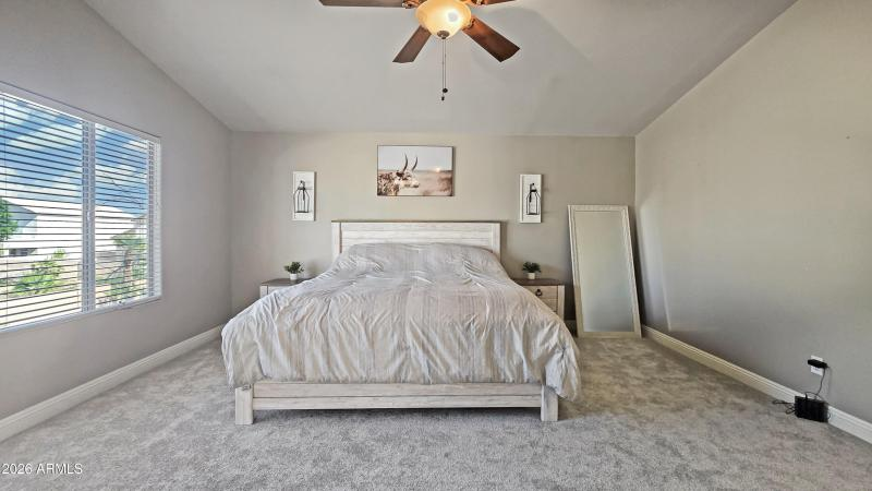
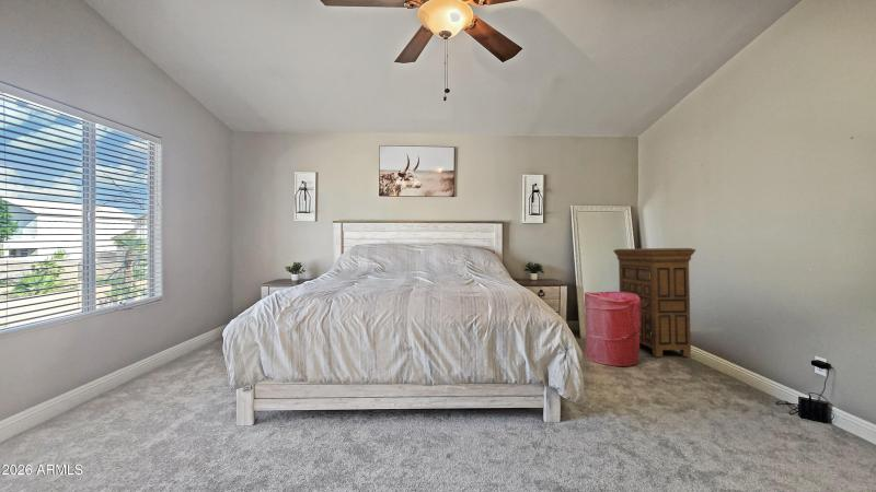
+ cabinet (652, 297)
+ laundry hamper (611, 325)
